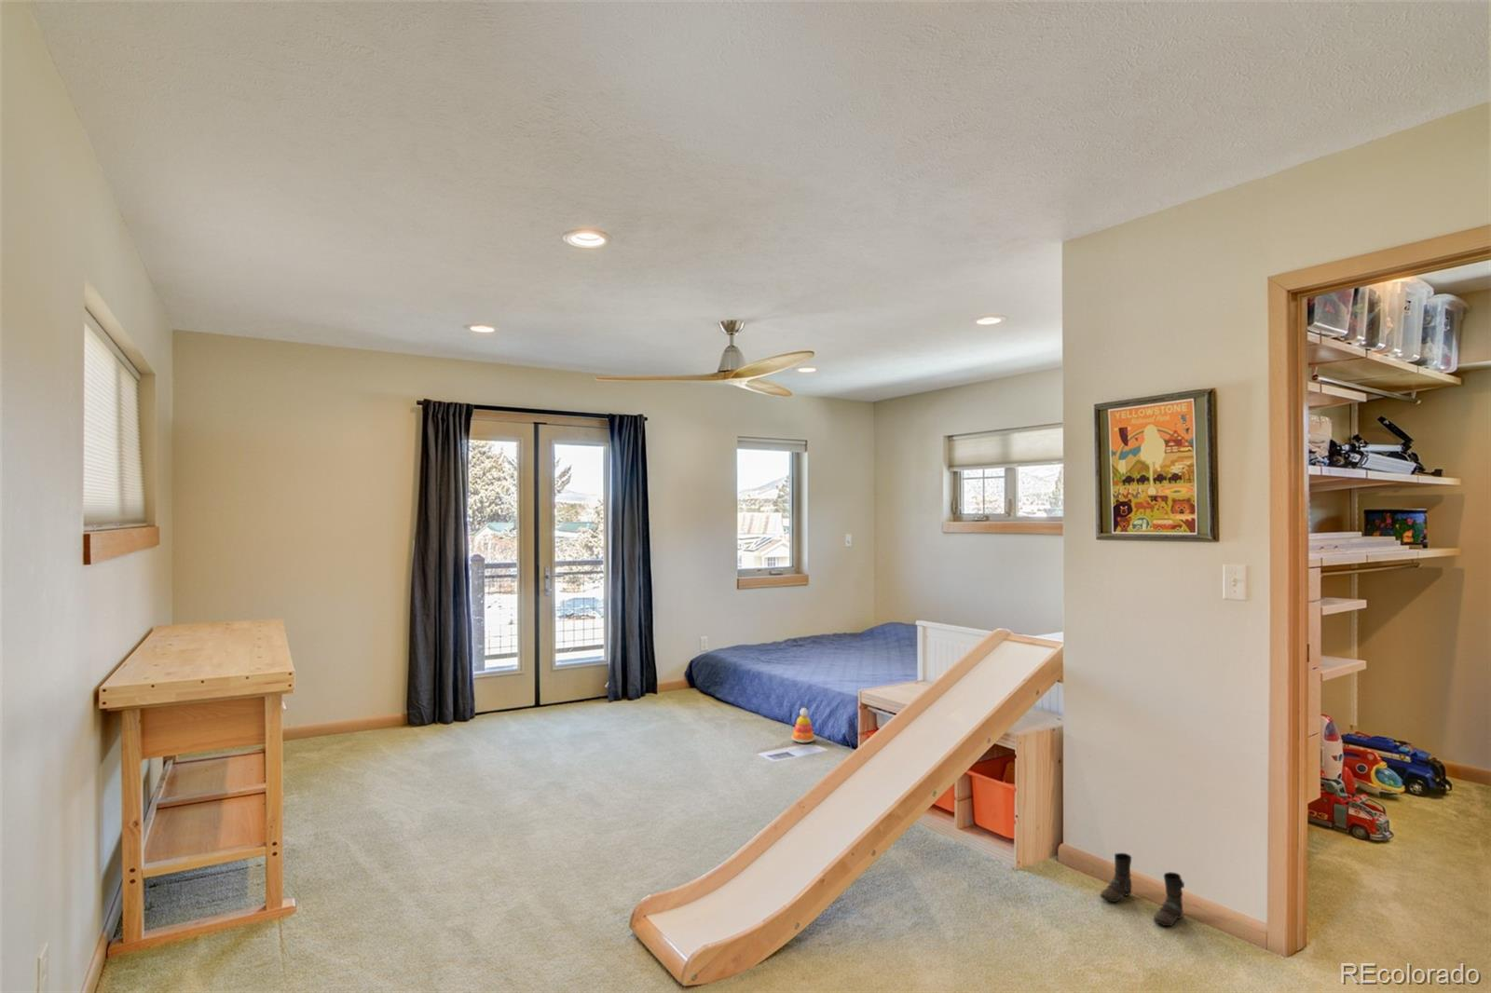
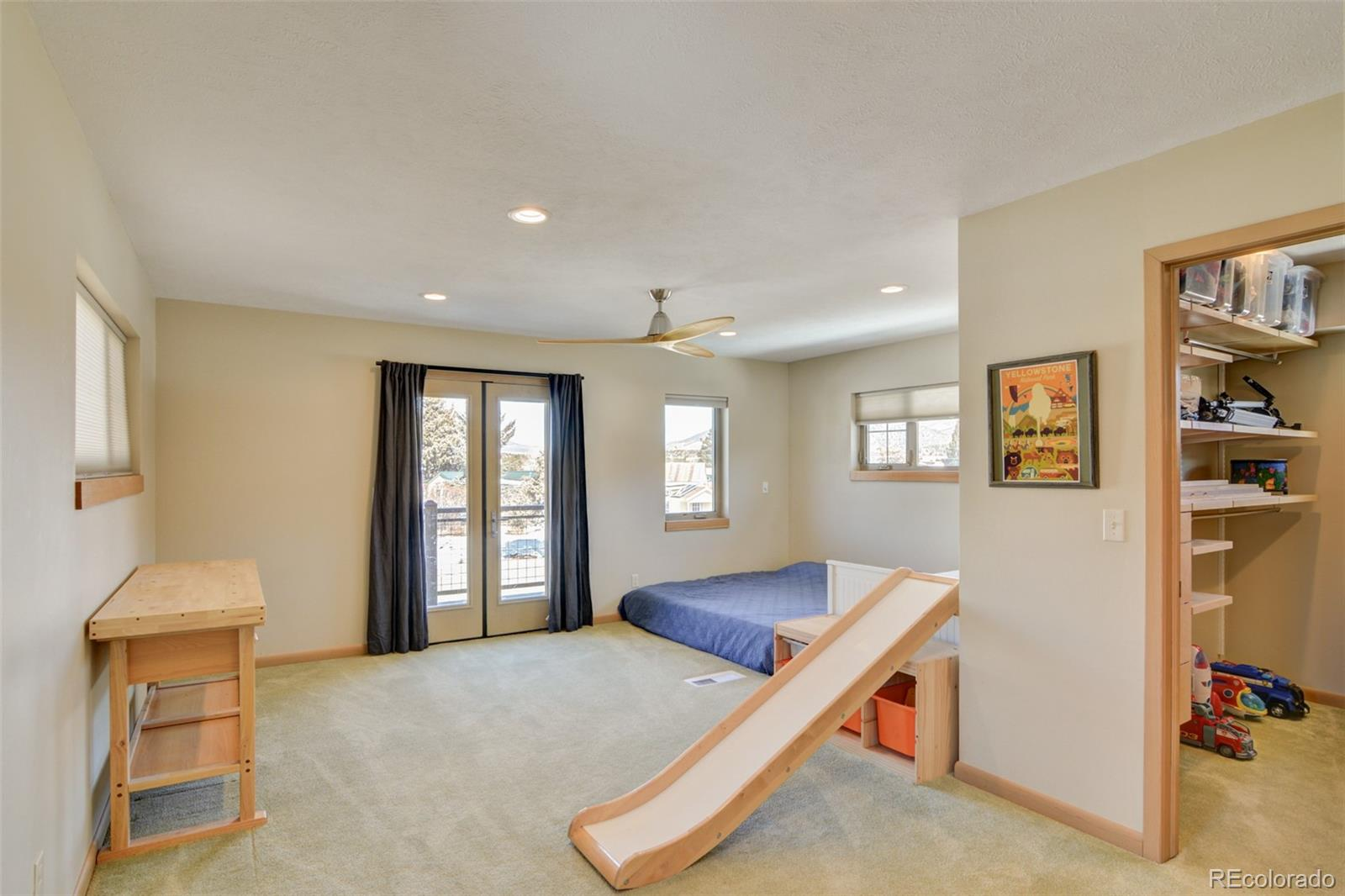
- boots (1132, 884)
- stacking toy (803, 724)
